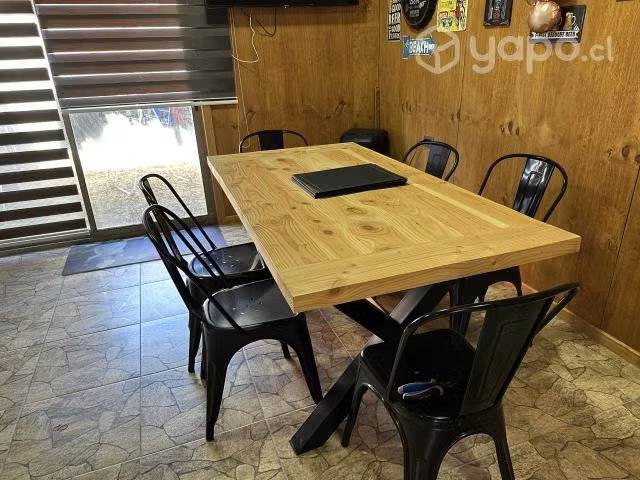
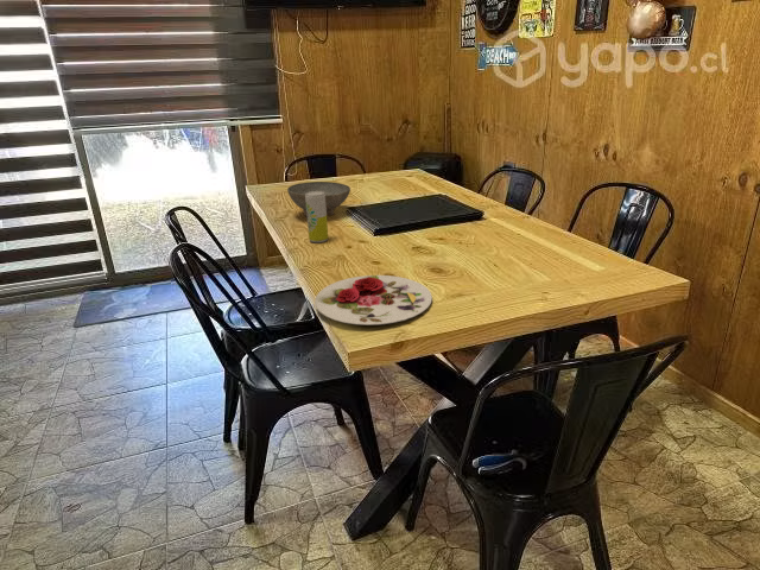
+ bowl (325, 200)
+ plate (373, 297)
+ beverage can (316, 216)
